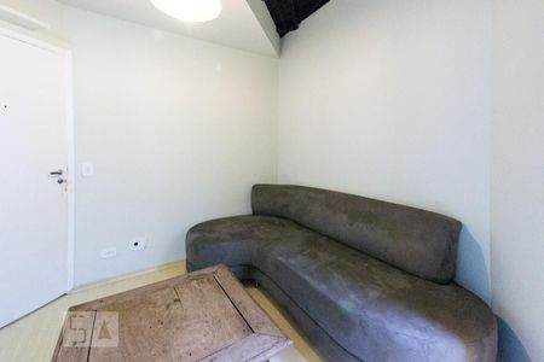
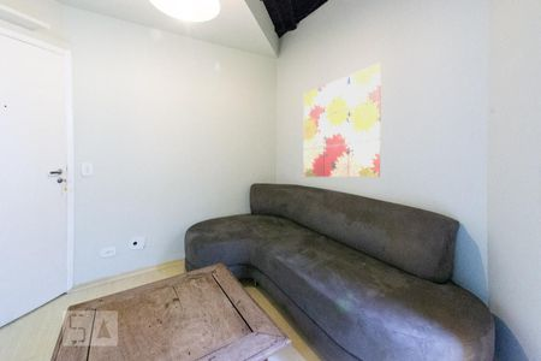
+ wall art (335, 129)
